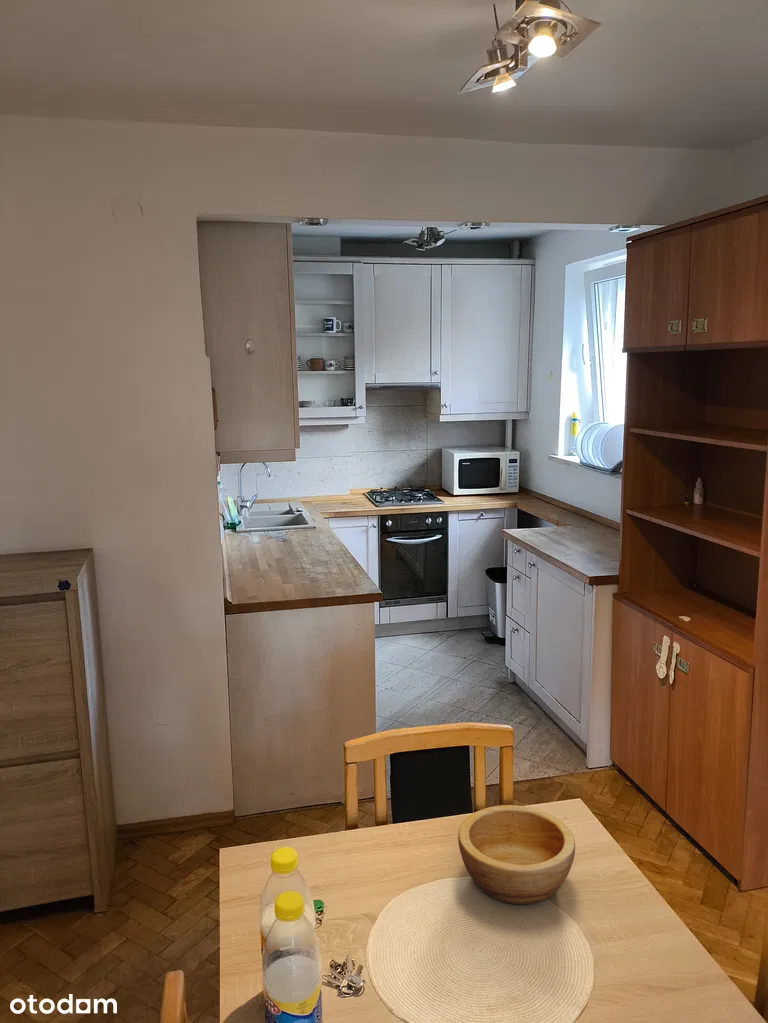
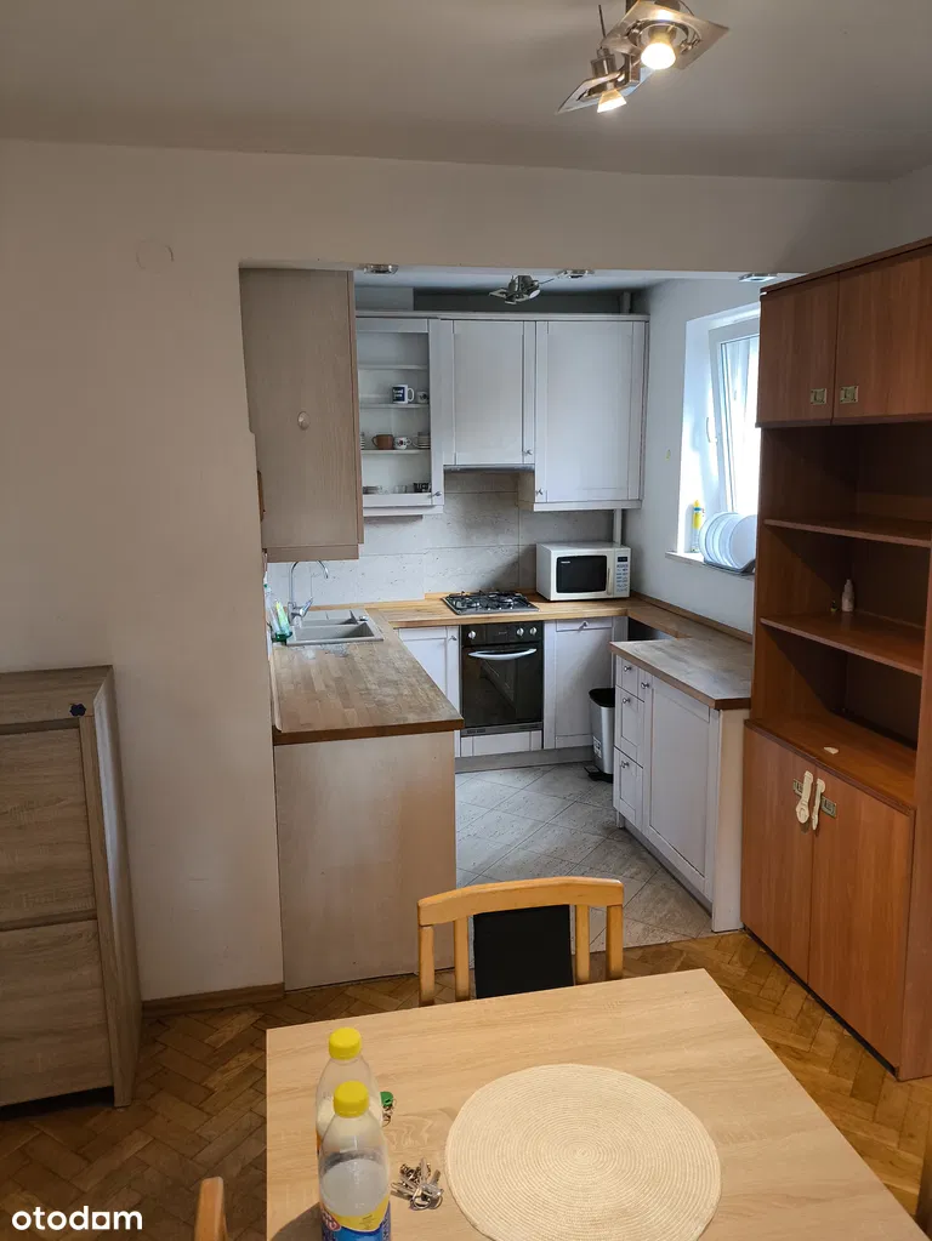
- bowl (515, 857)
